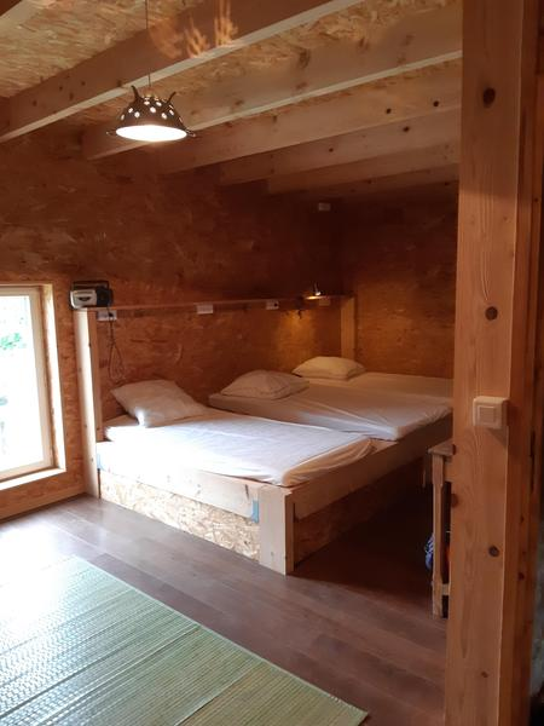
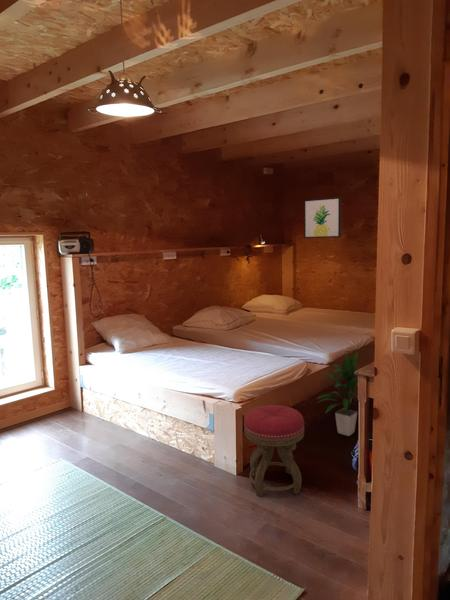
+ indoor plant (348, 395)
+ stool (273, 448)
+ wall art (322, 218)
